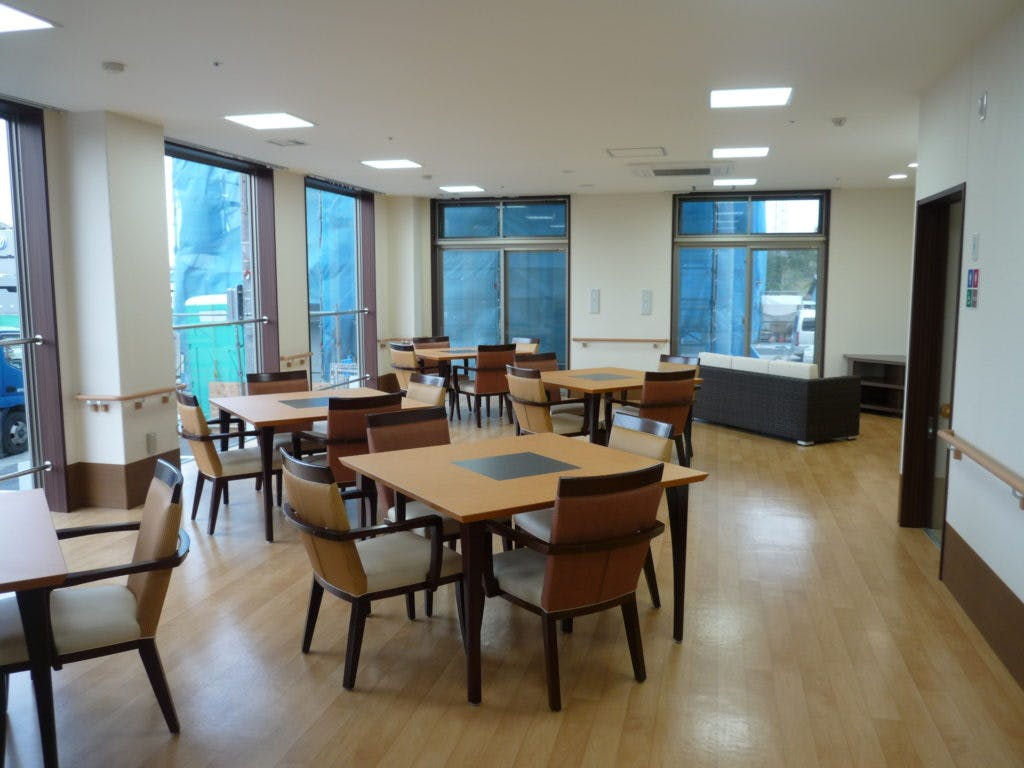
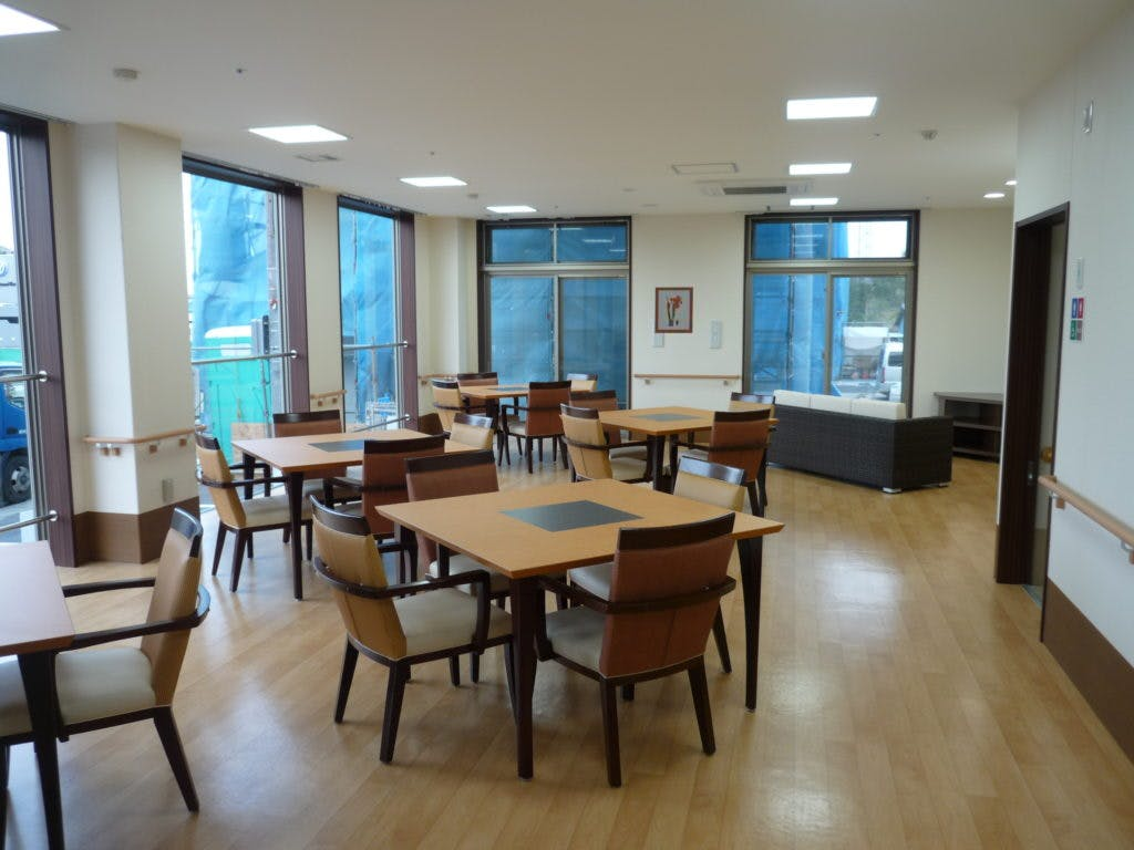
+ wall art (673, 310)
